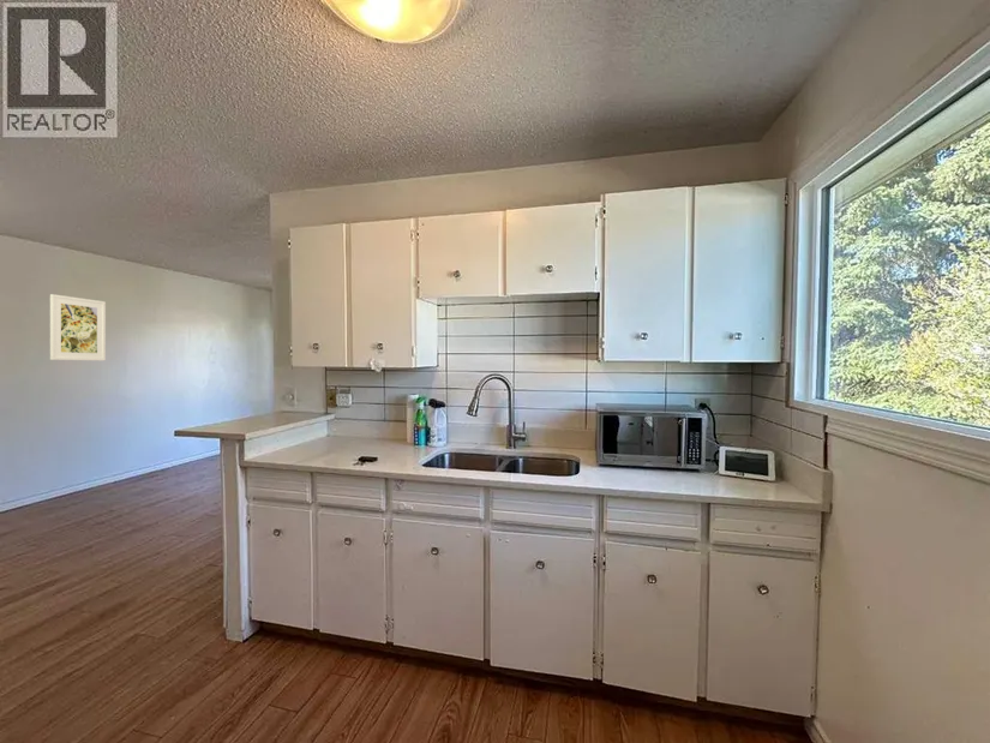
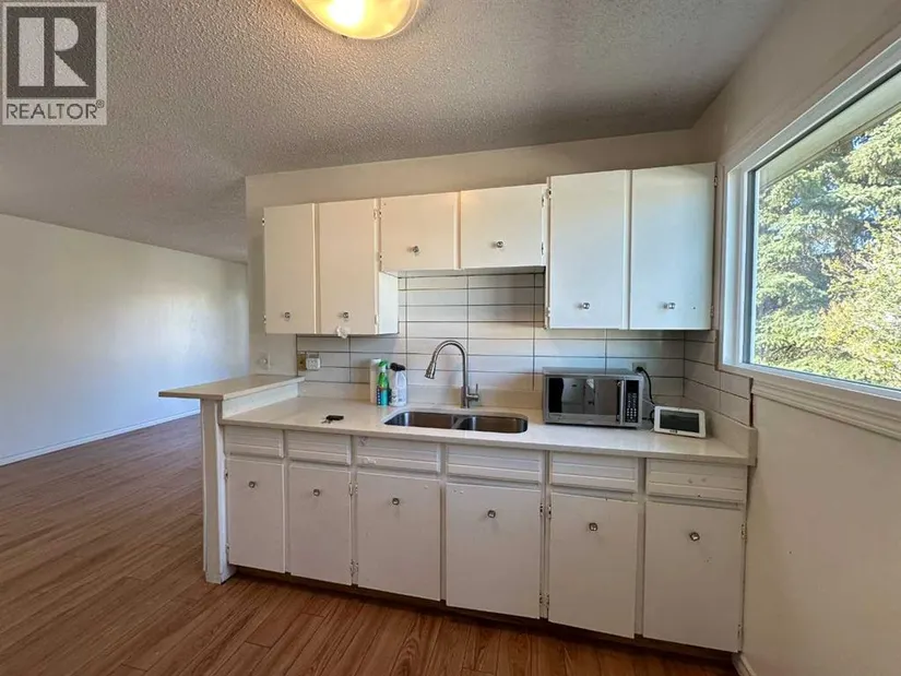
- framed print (79, 329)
